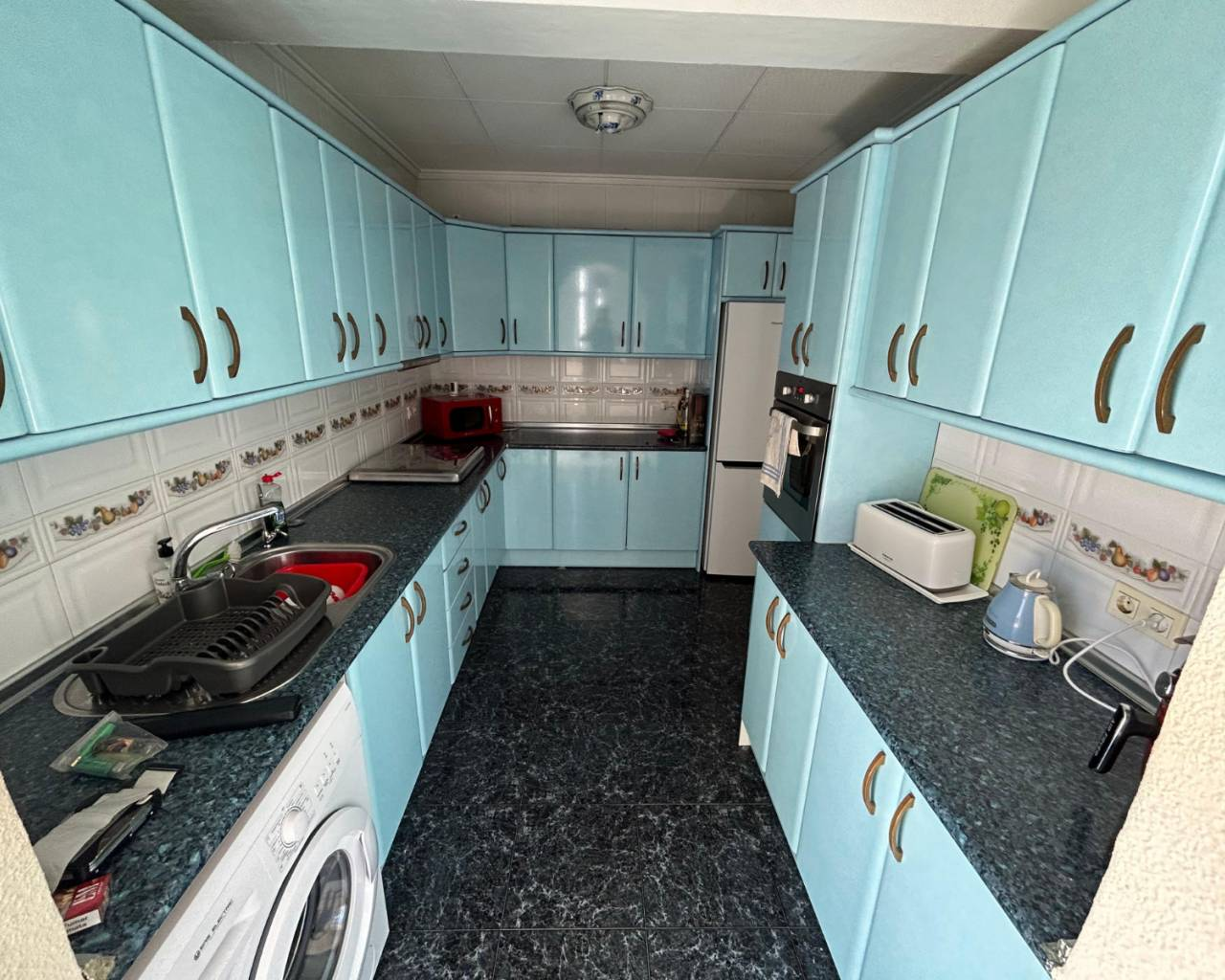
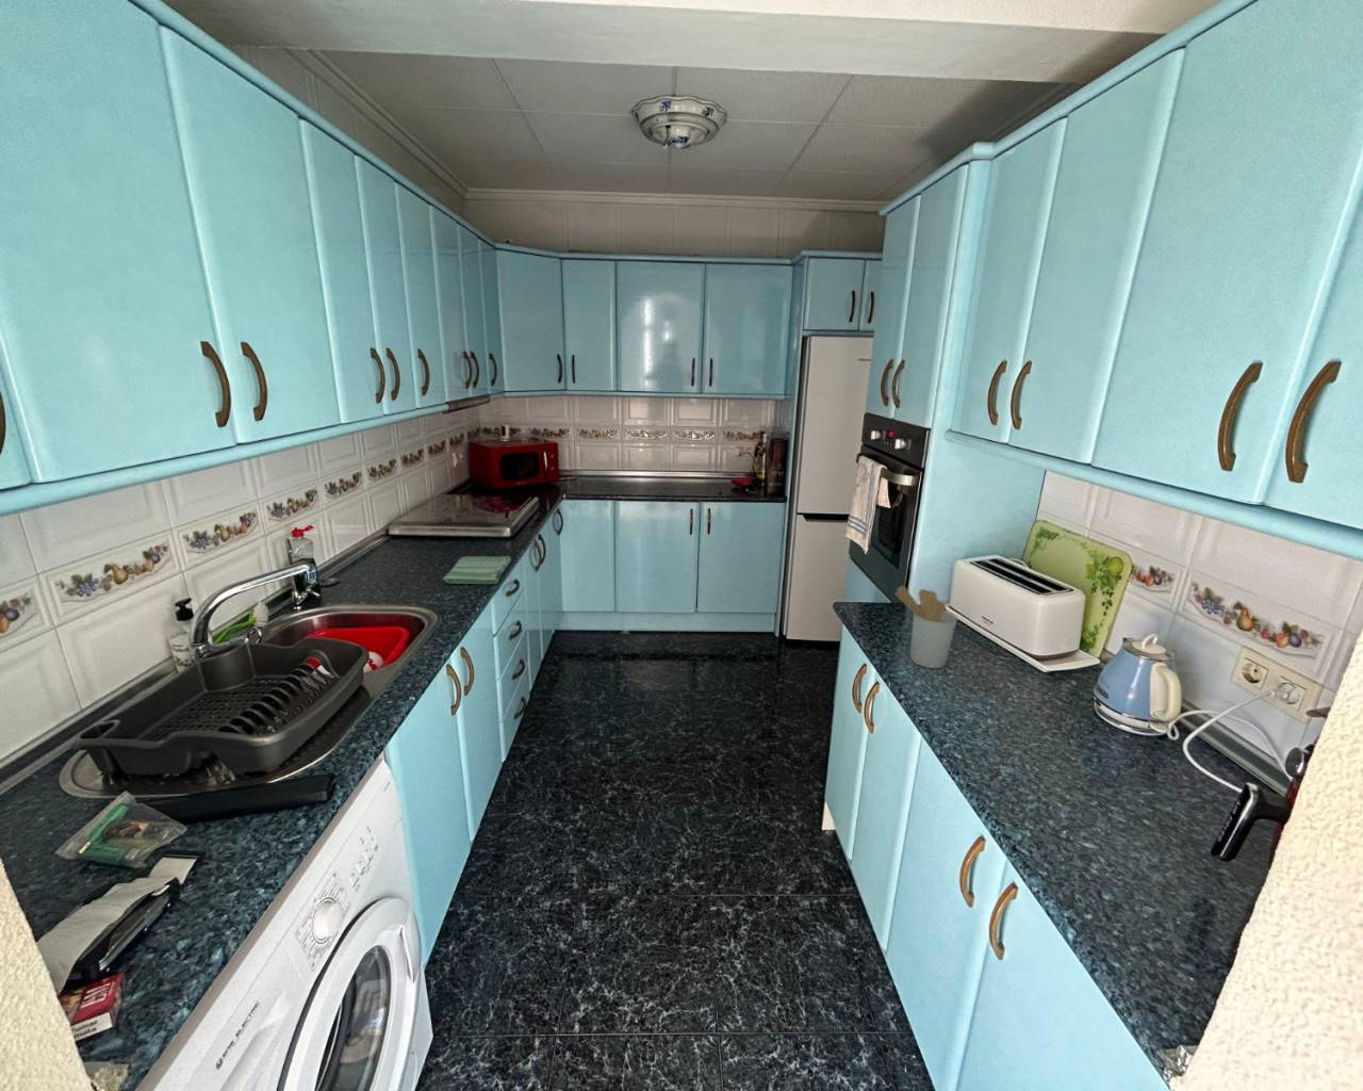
+ dish towel (478, 568)
+ utensil holder (921, 625)
